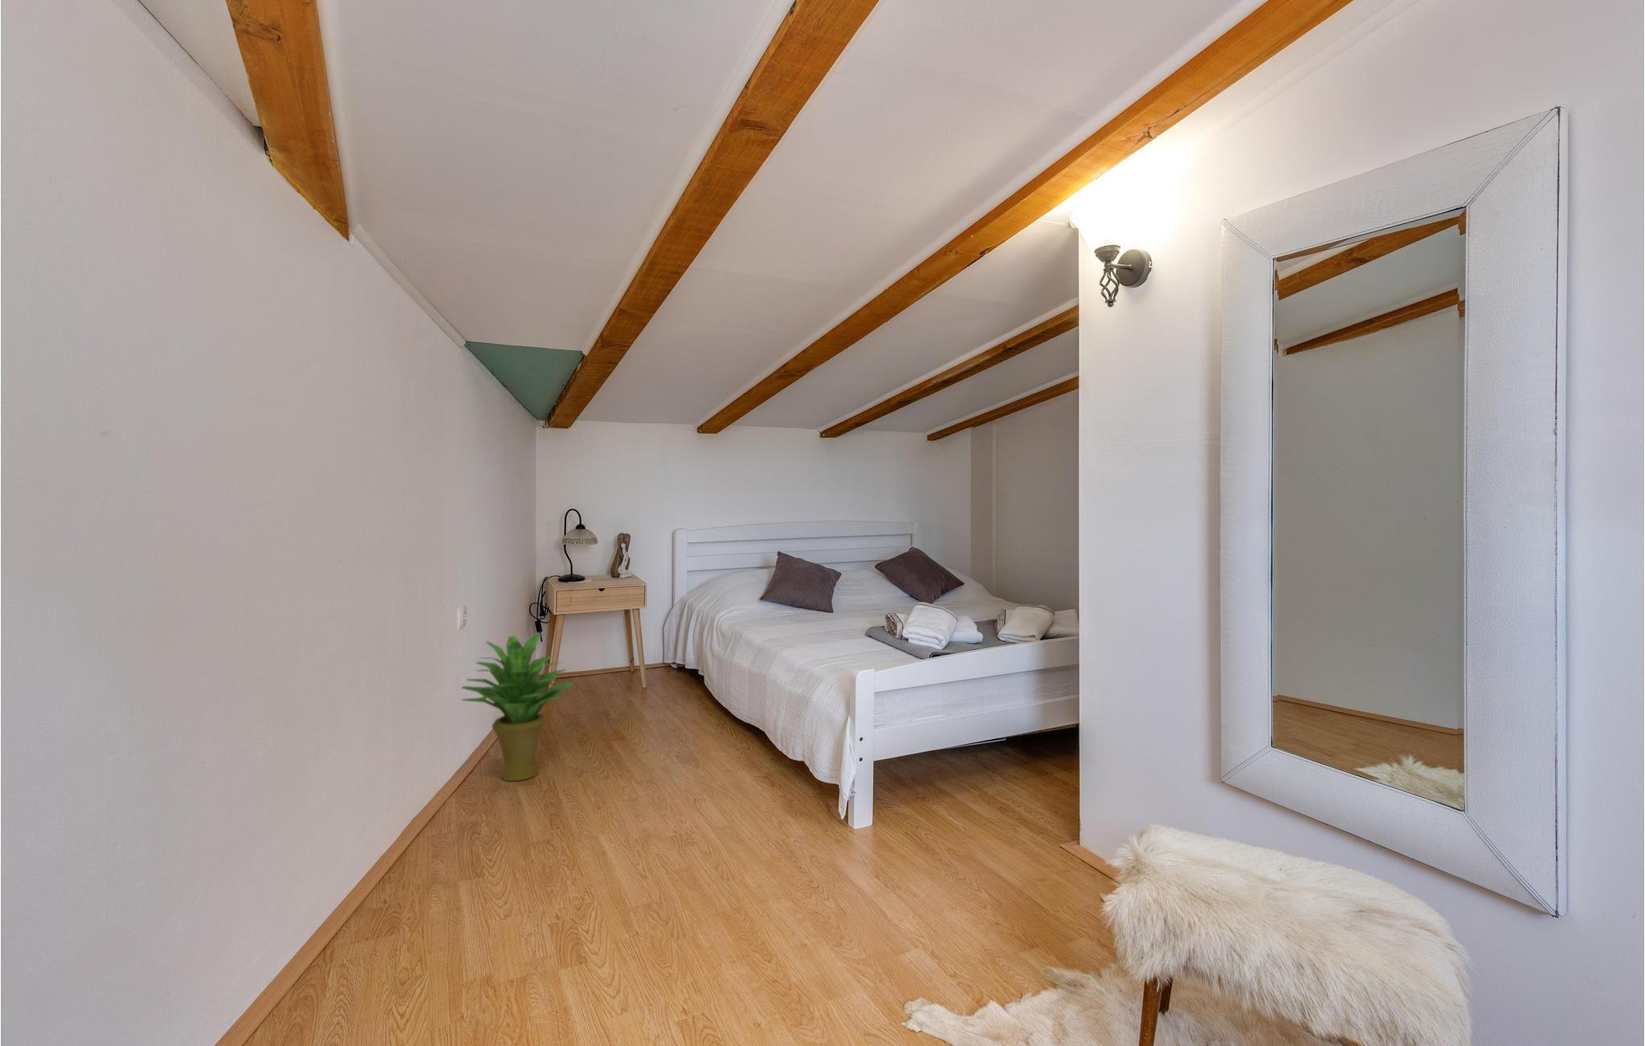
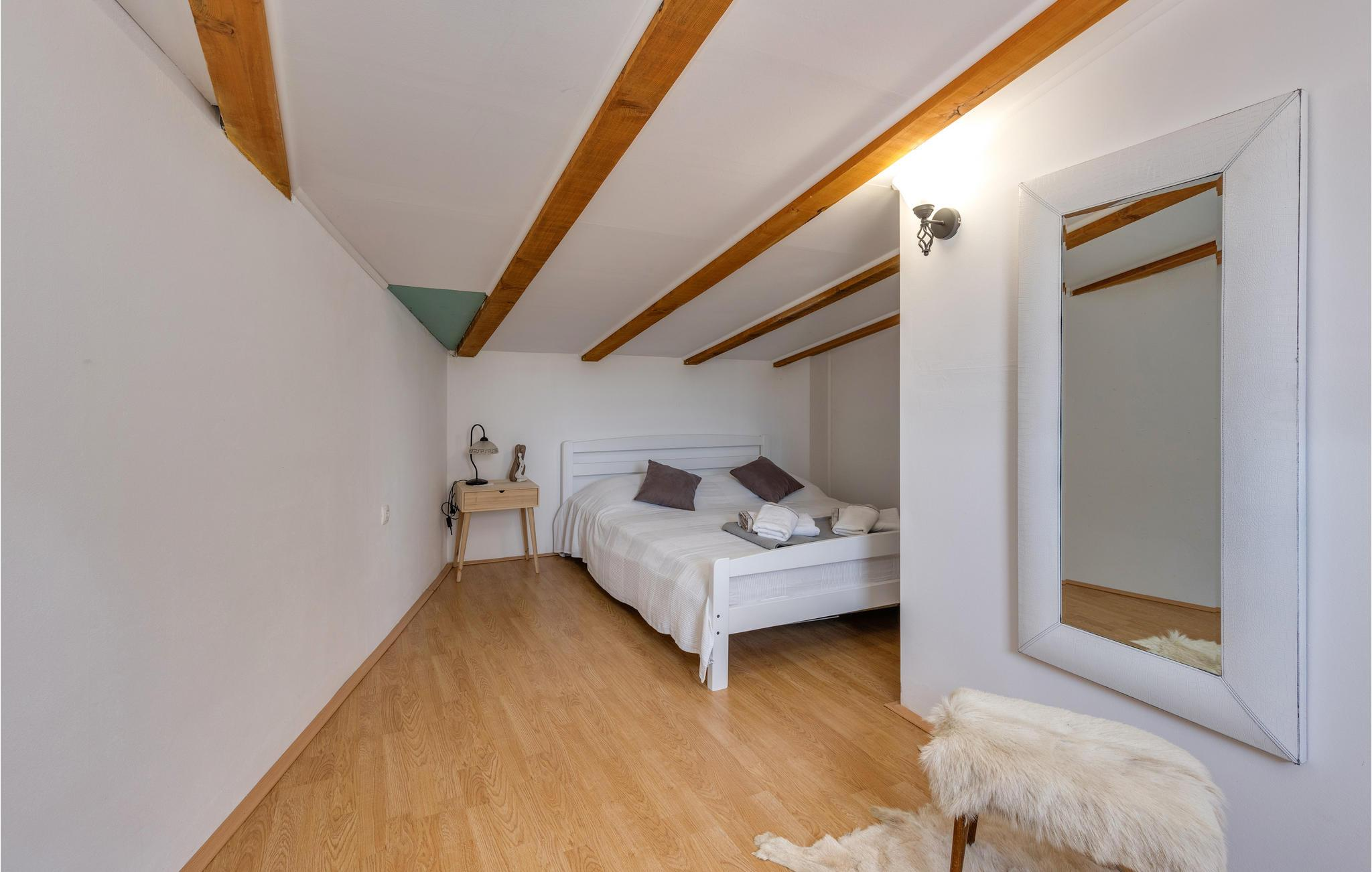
- potted plant (518, 704)
